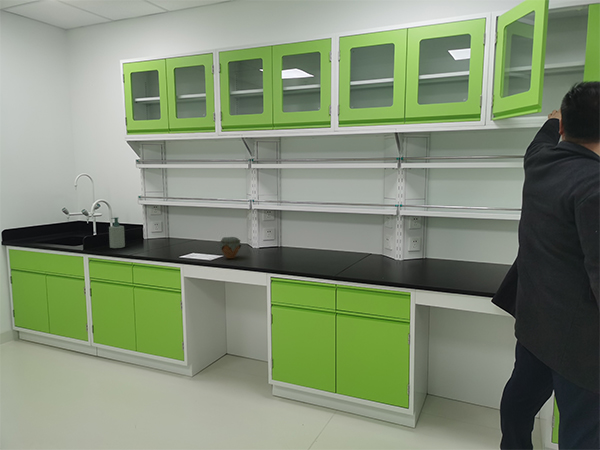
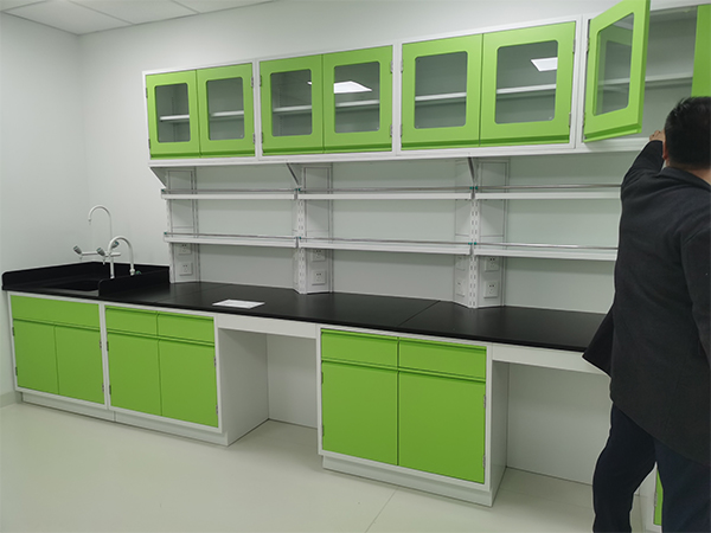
- soap bottle (116, 232)
- jar (230, 247)
